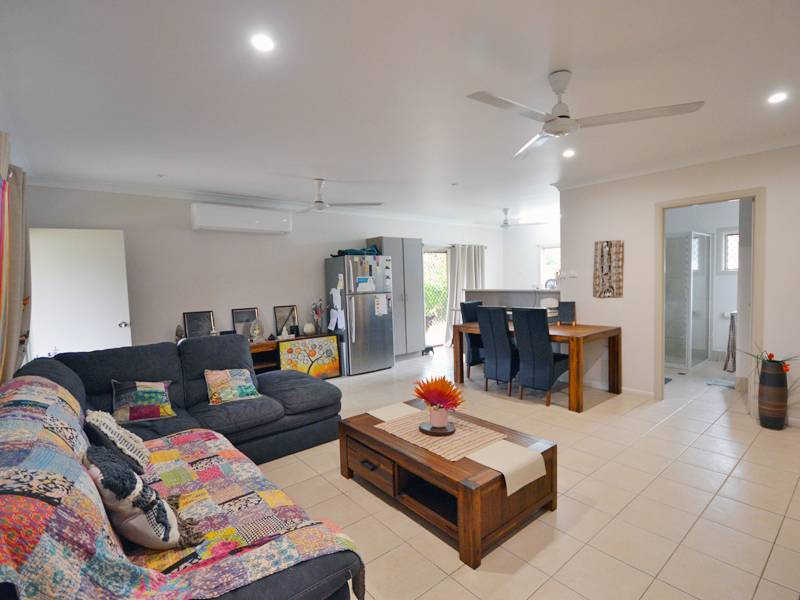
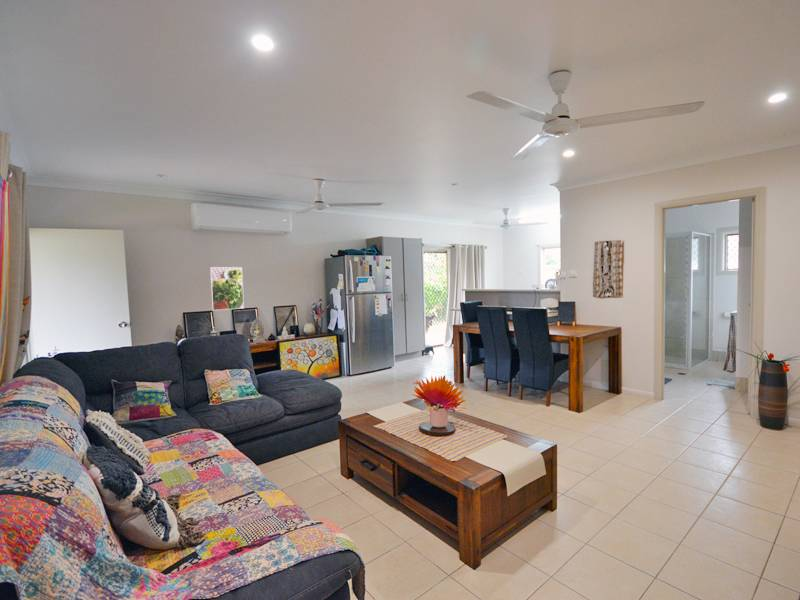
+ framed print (227, 288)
